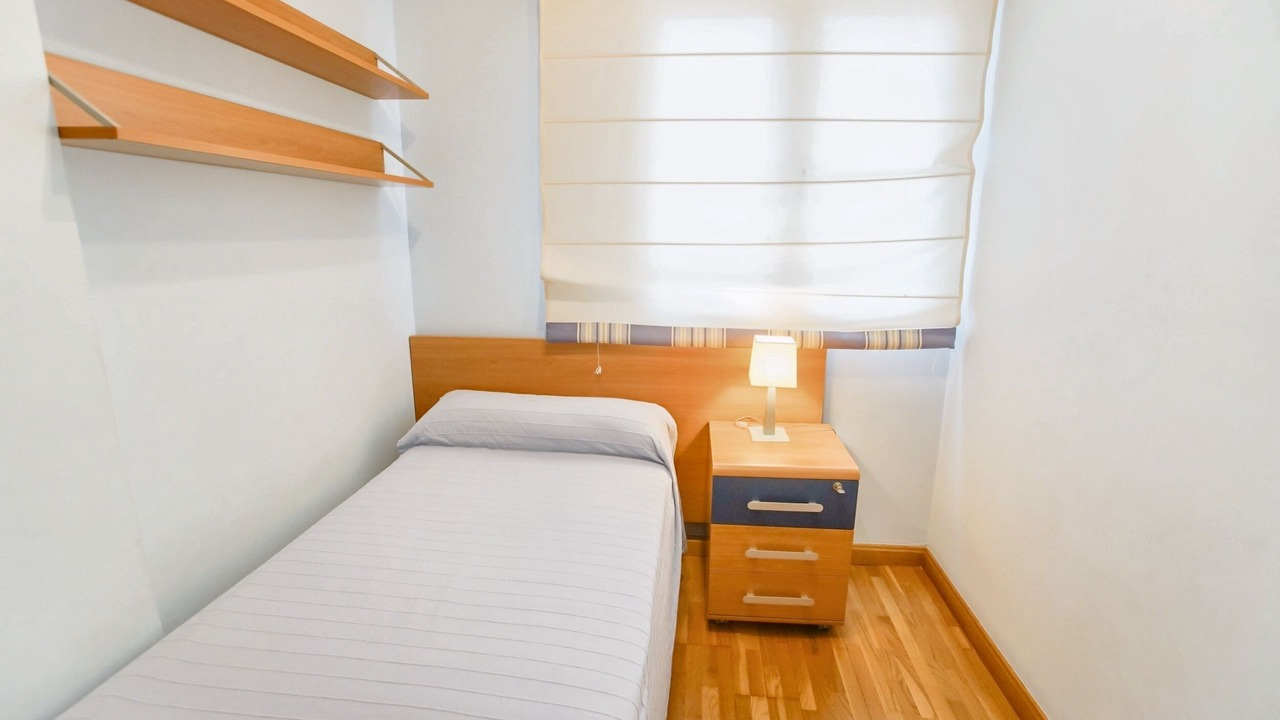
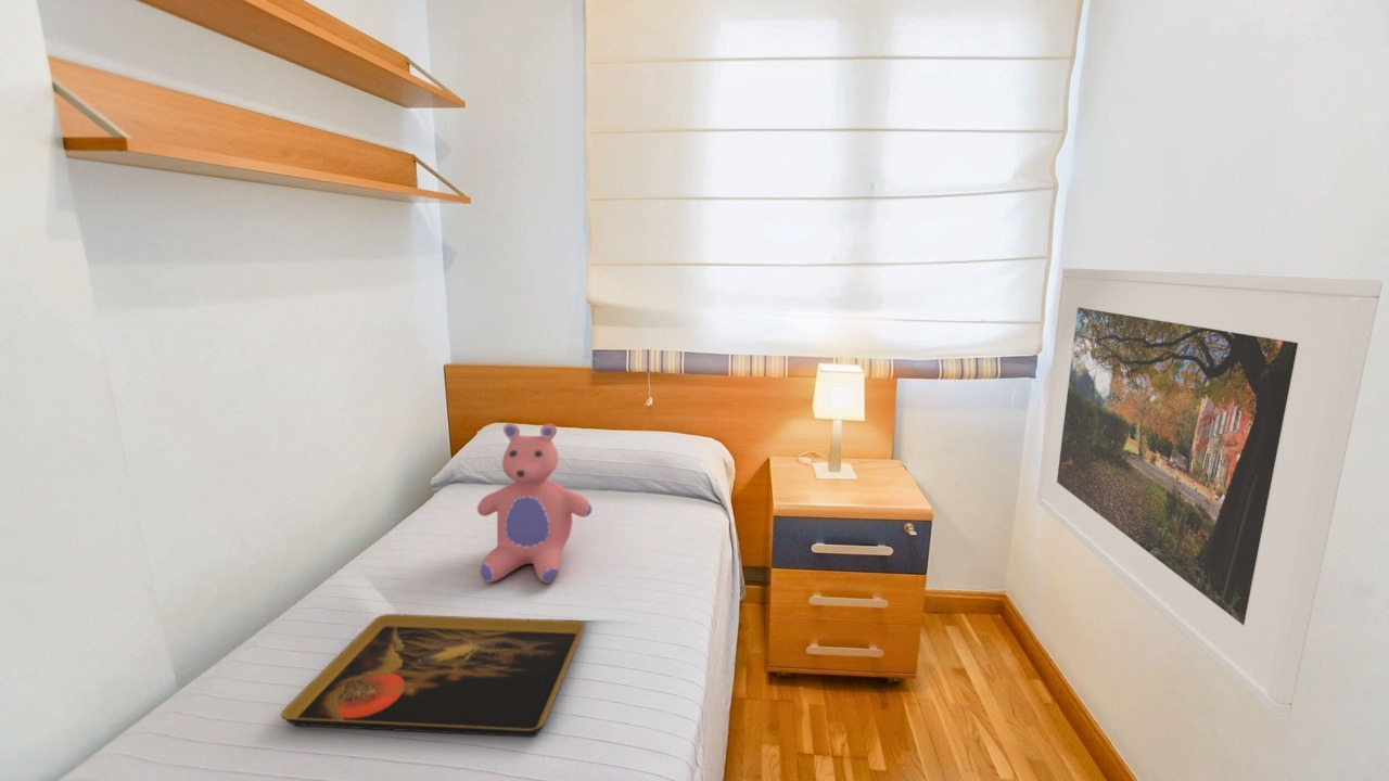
+ teddy bear (527, 498)
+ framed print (1145, 432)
+ decorative tray (449, 669)
